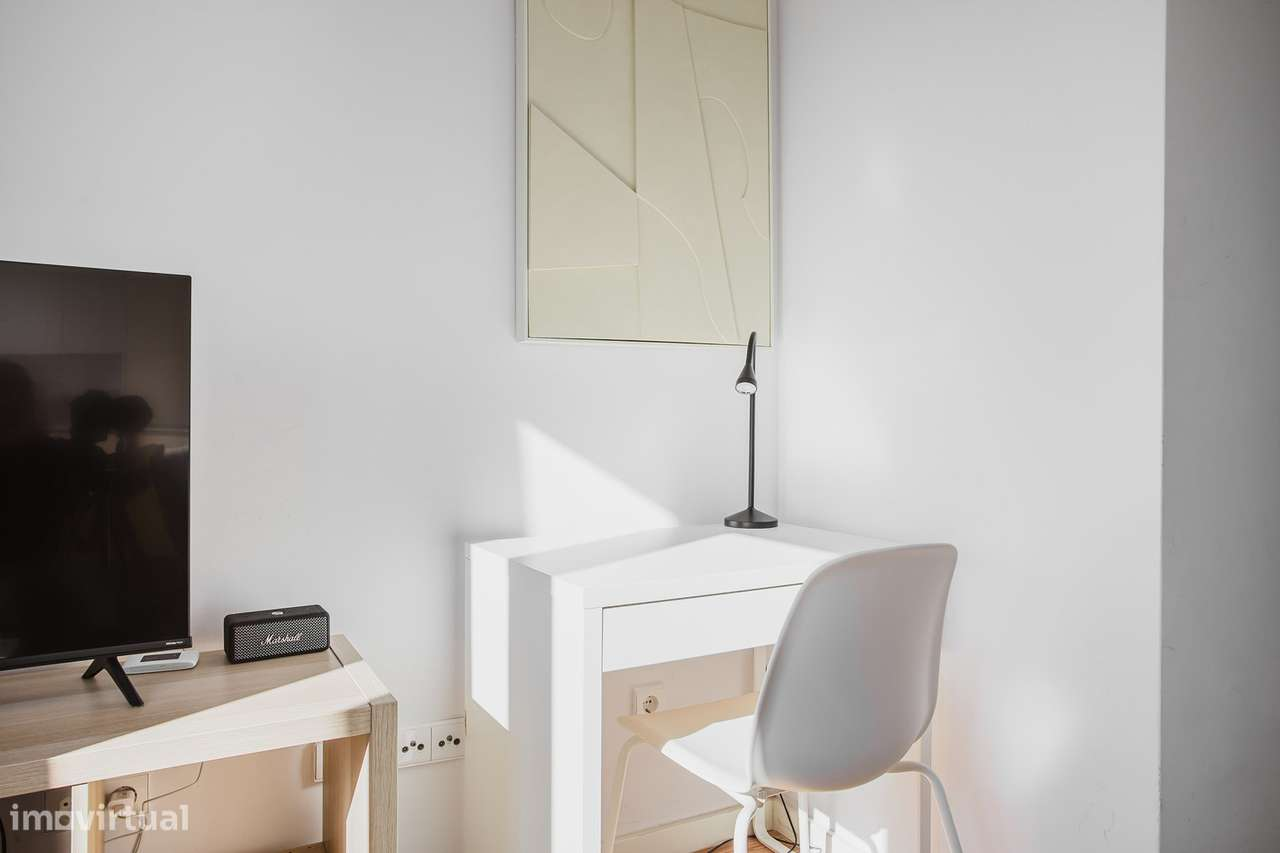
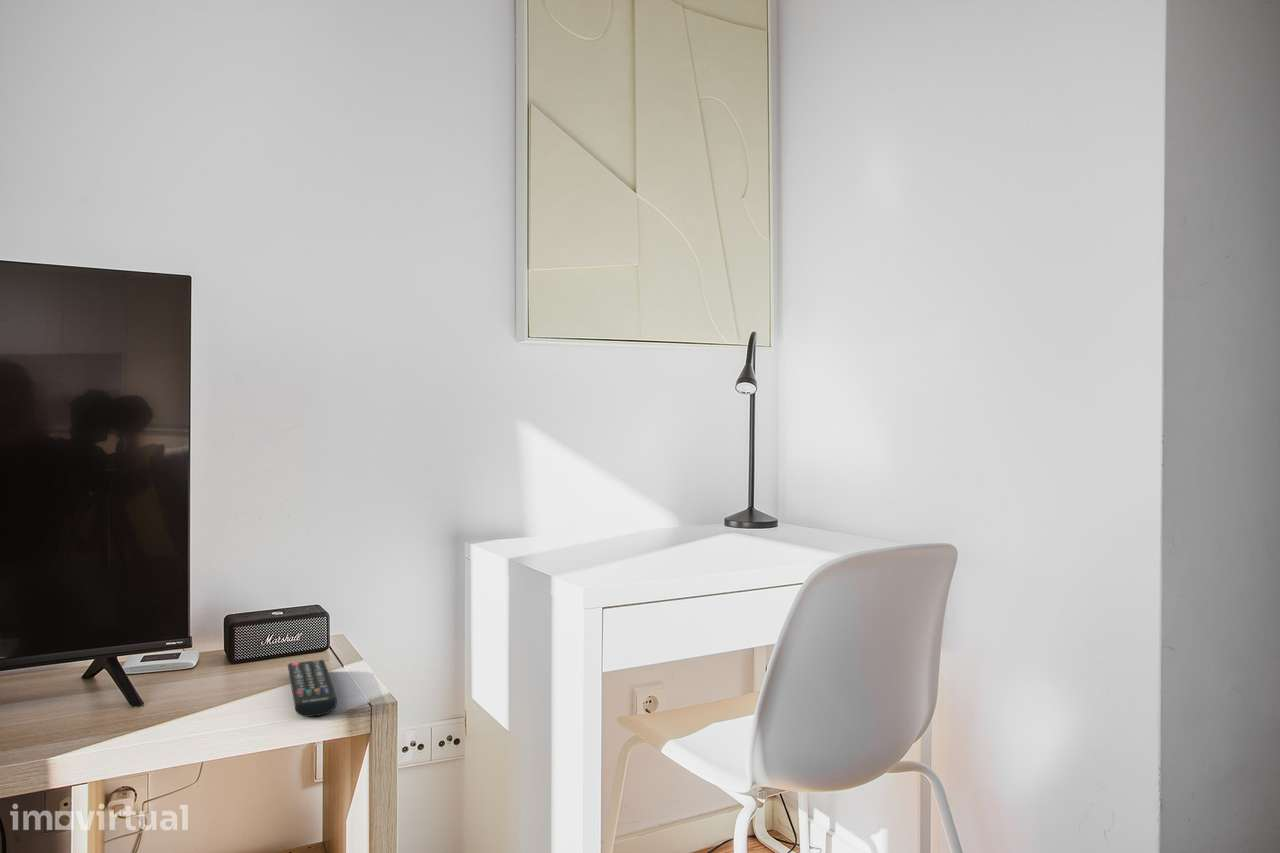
+ remote control (310, 685)
